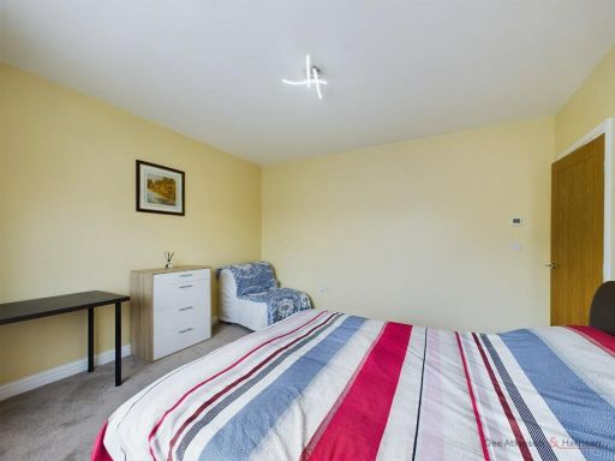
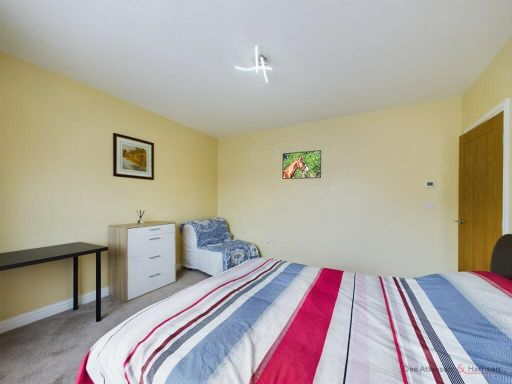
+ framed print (301, 165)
